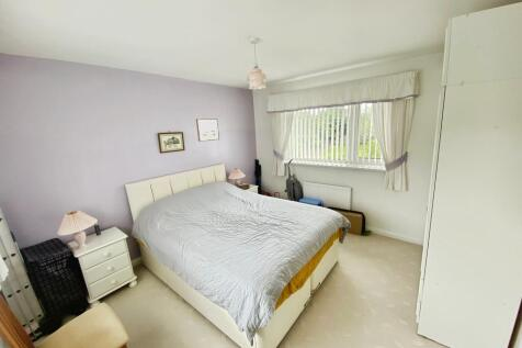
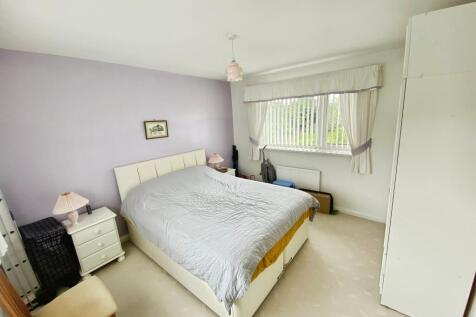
- wall art (207, 130)
